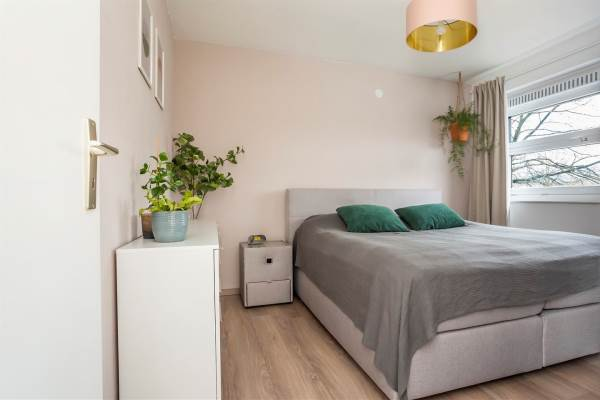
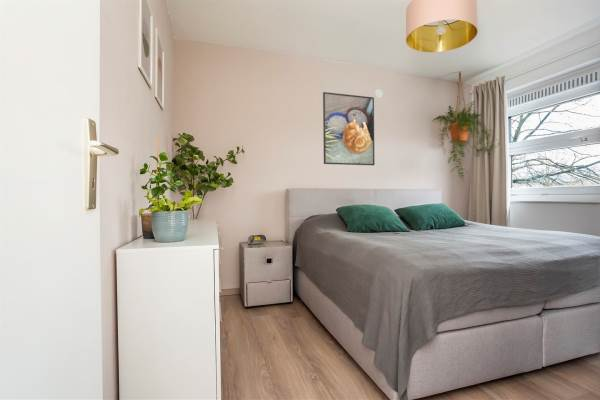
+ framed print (349, 129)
